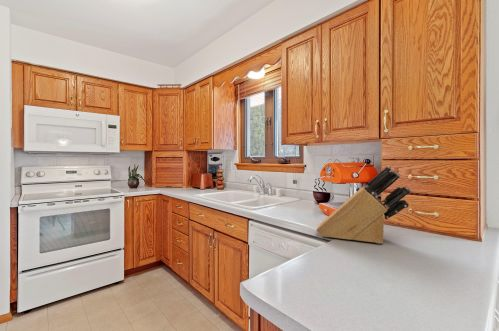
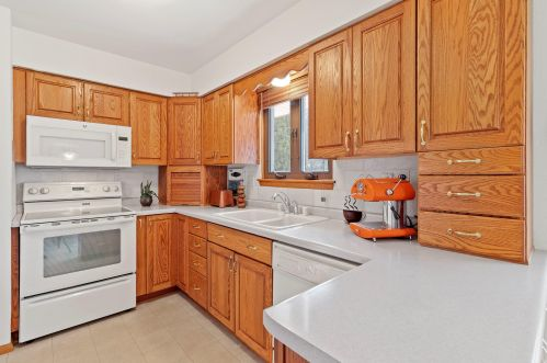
- knife block (360, 202)
